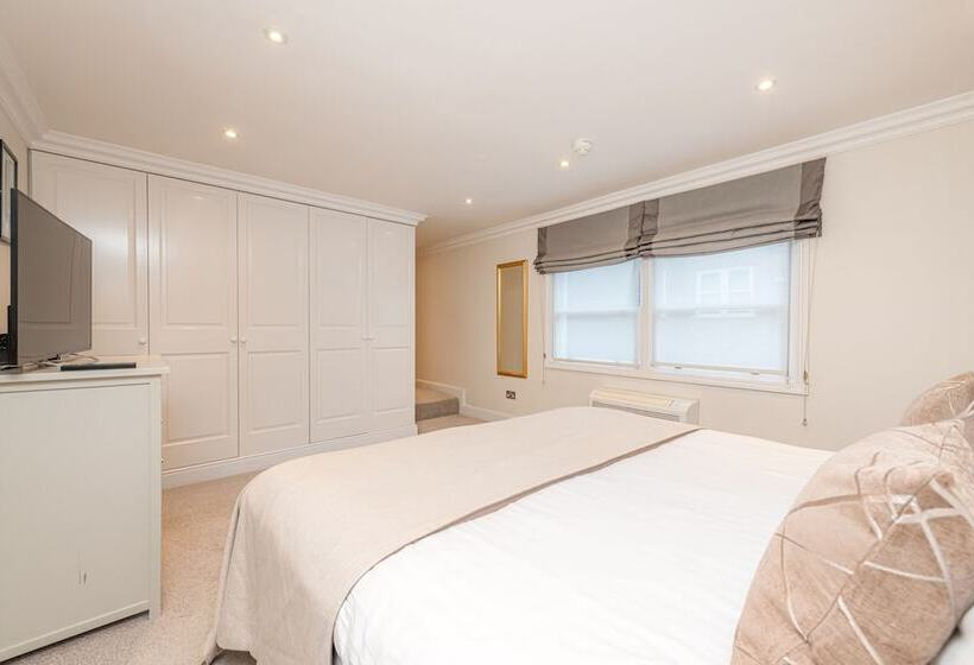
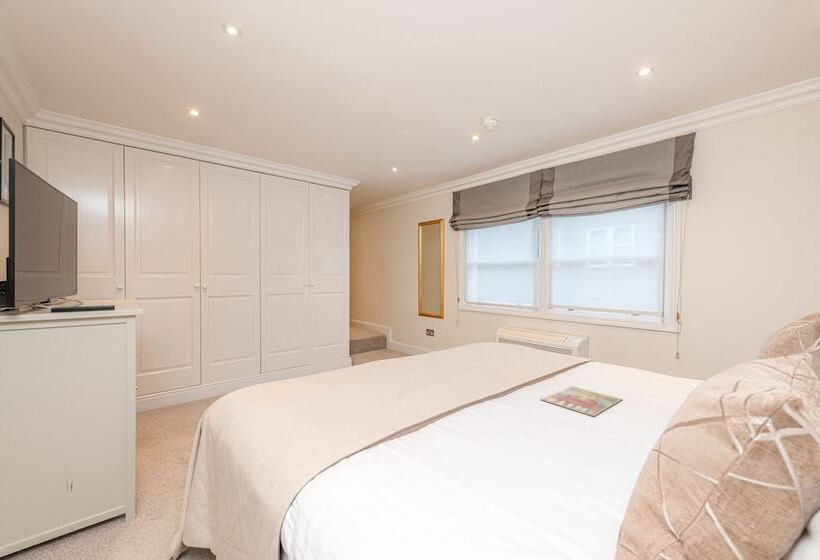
+ magazine (581, 399)
